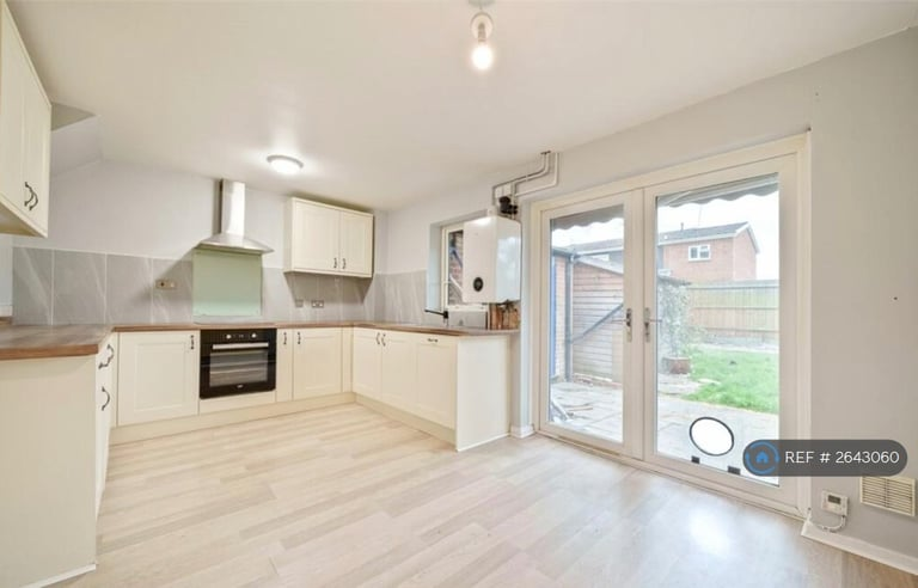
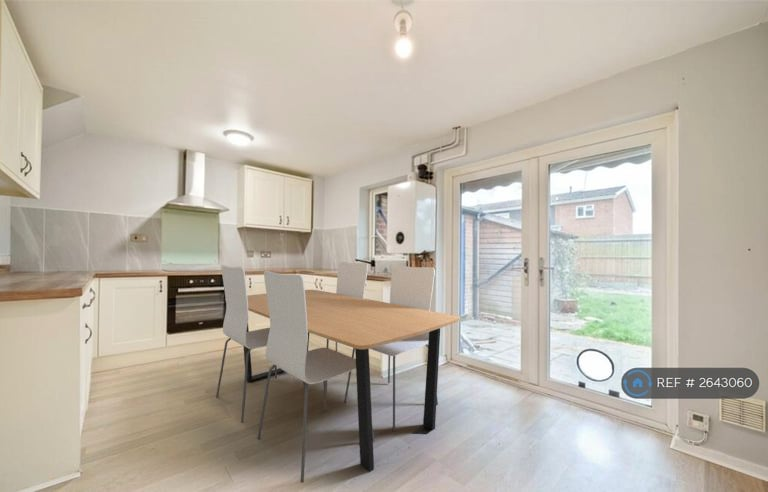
+ dining table (326, 333)
